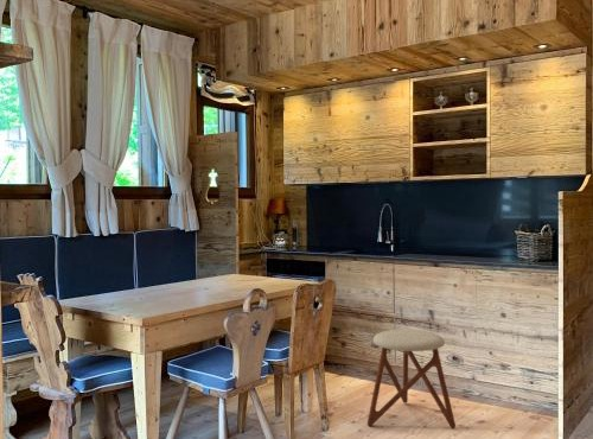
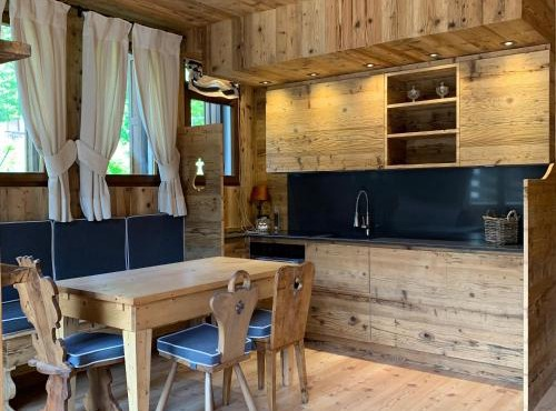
- stool (407, 375)
